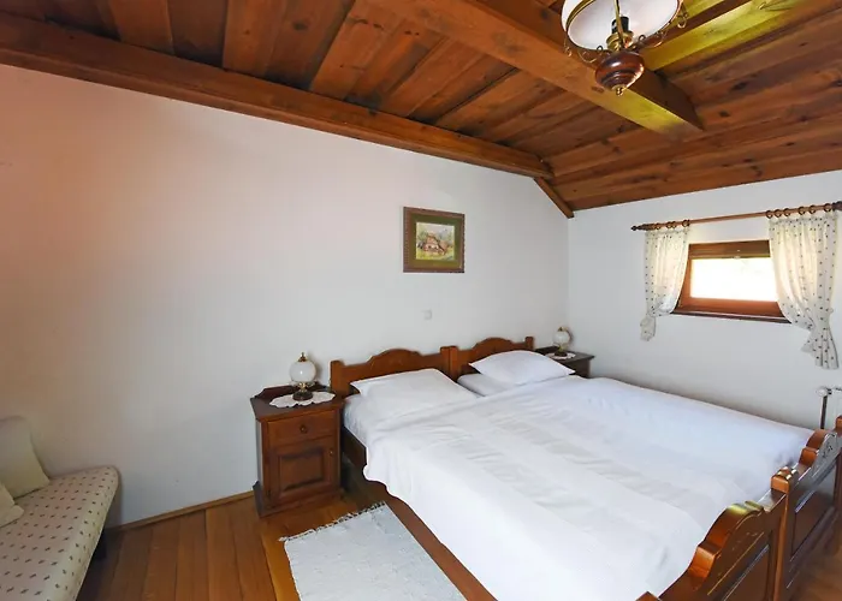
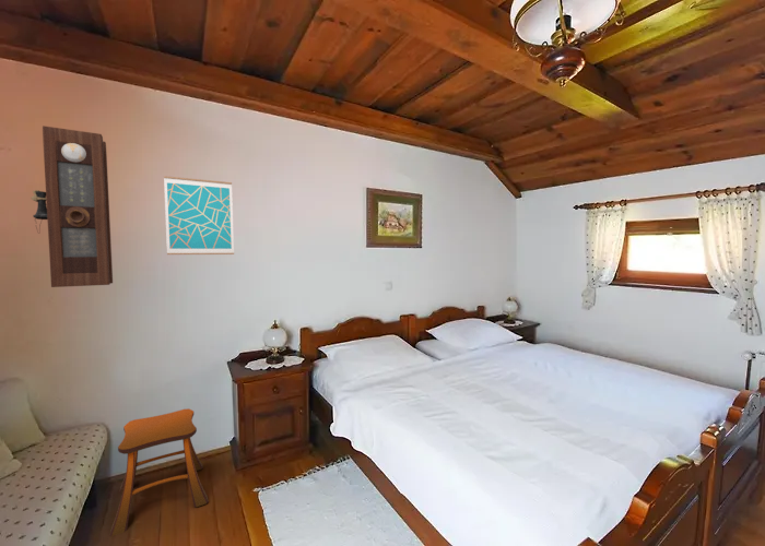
+ wall art (200, 216)
+ pendulum clock (70, 210)
+ stool (161, 458)
